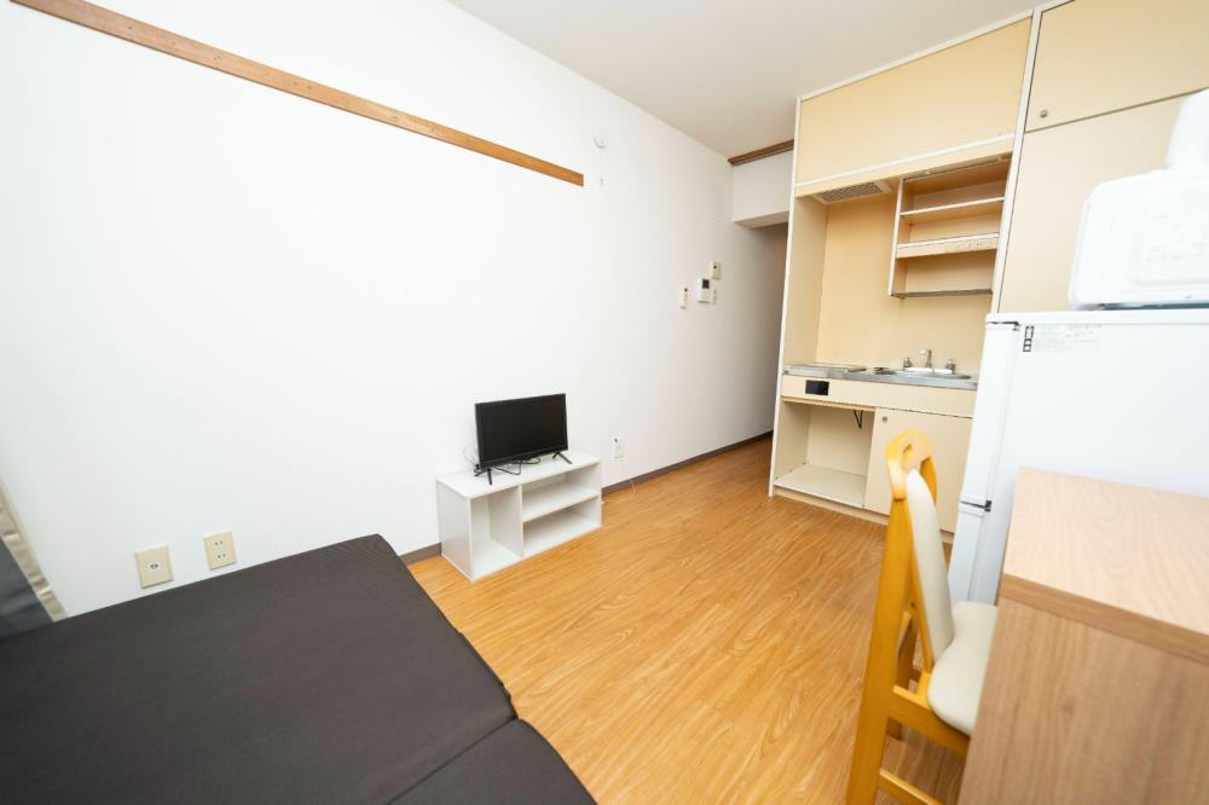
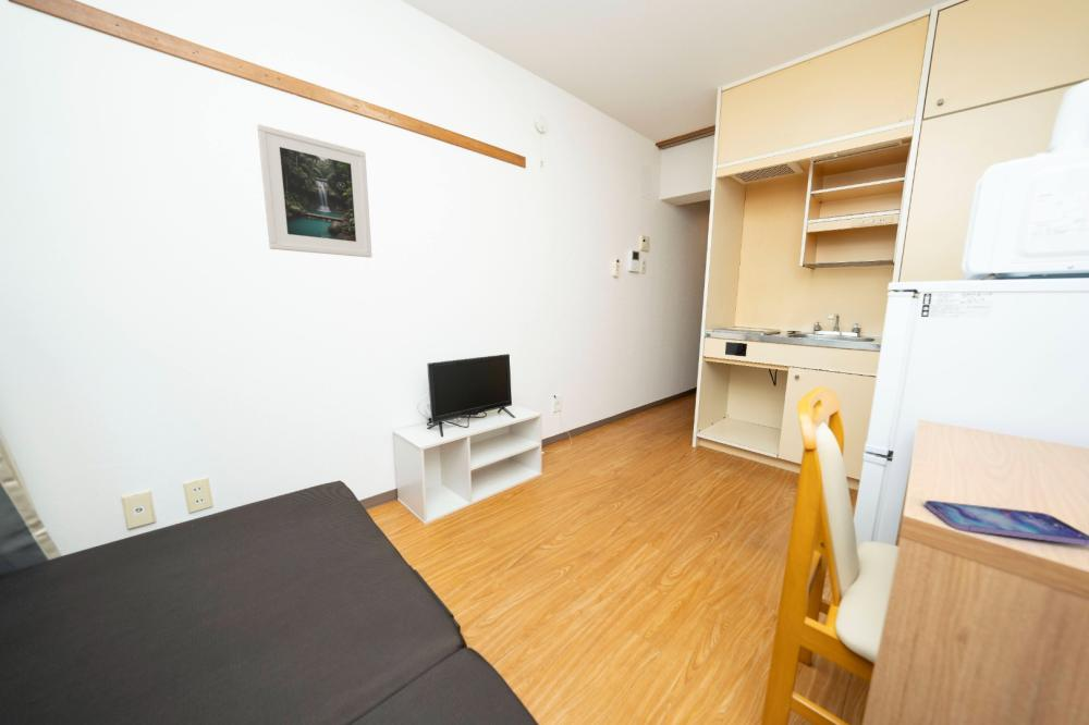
+ smartphone (1002, 520)
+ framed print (320, 197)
